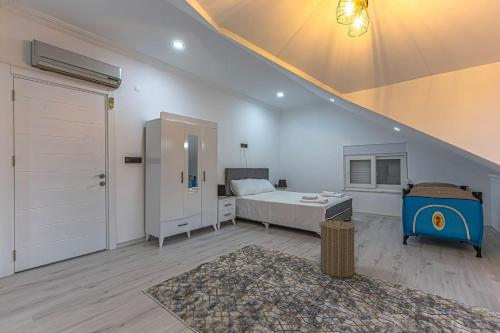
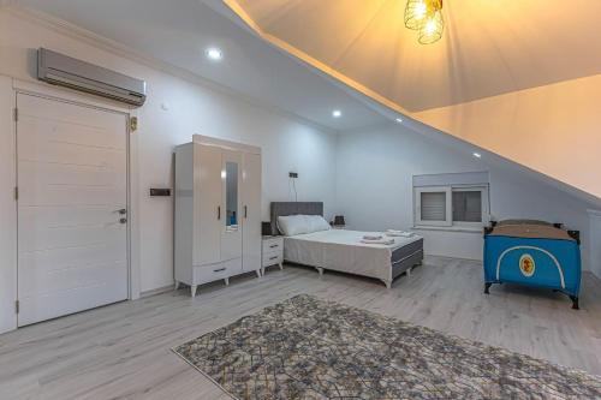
- laundry hamper (337, 243)
